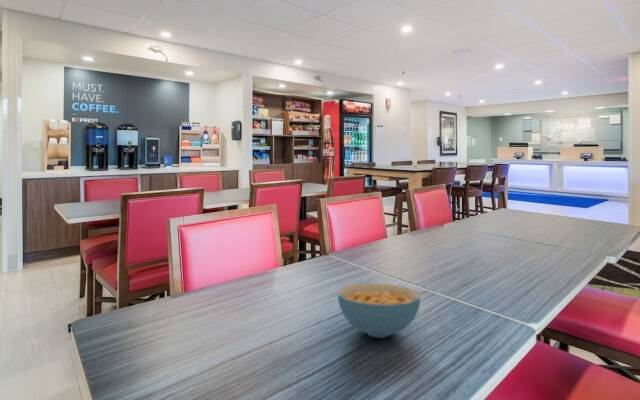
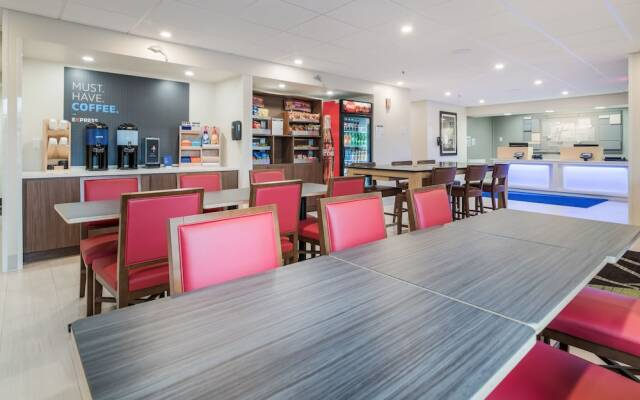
- cereal bowl (378, 313)
